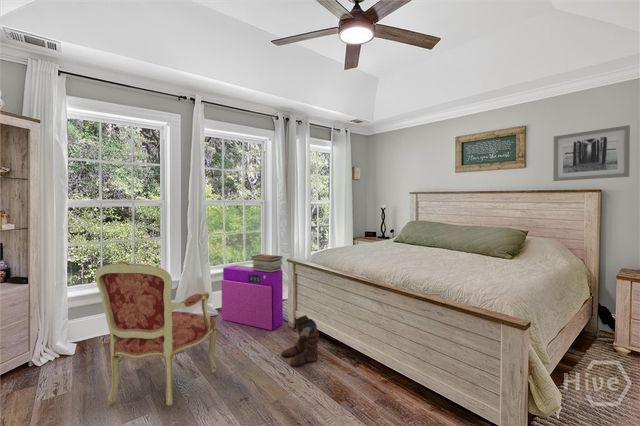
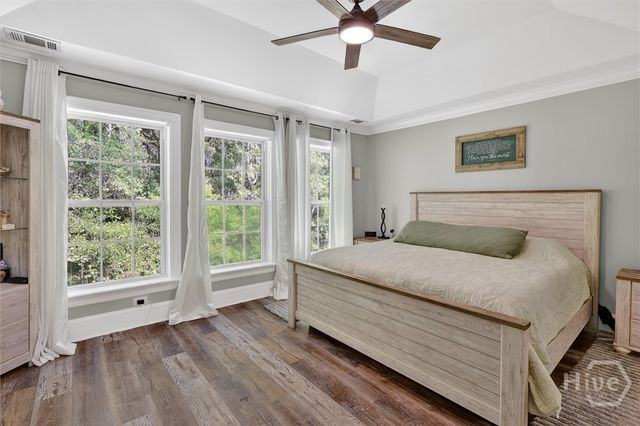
- armchair (155, 322)
- air purifier (252, 295)
- wall art (588, 155)
- boots (302, 338)
- book stack (266, 262)
